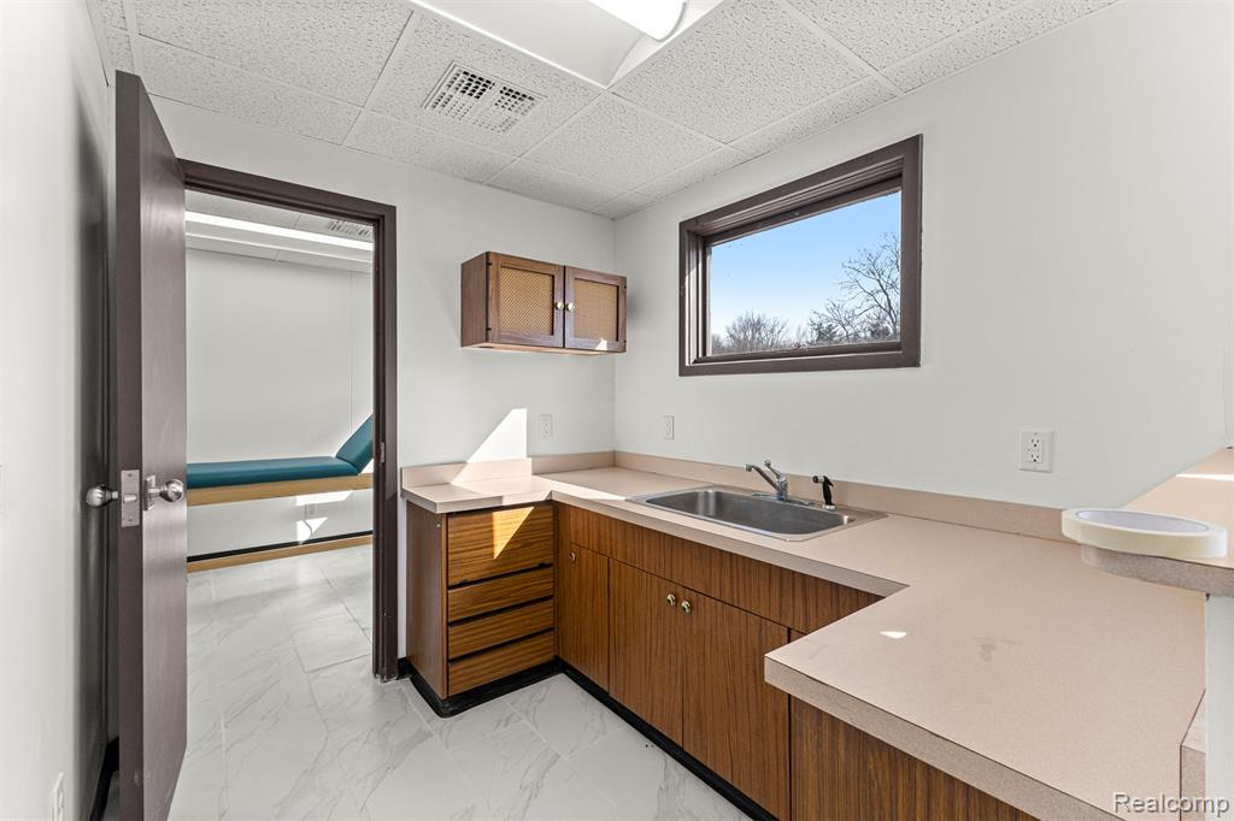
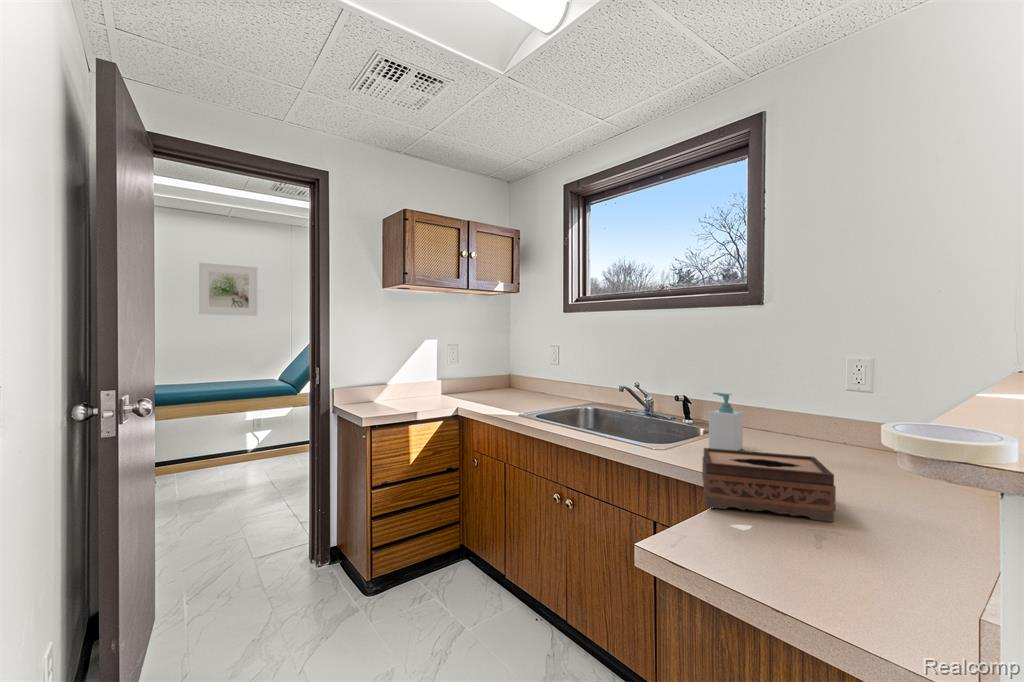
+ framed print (229, 290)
+ soap bottle (725, 420)
+ tissue box (761, 481)
